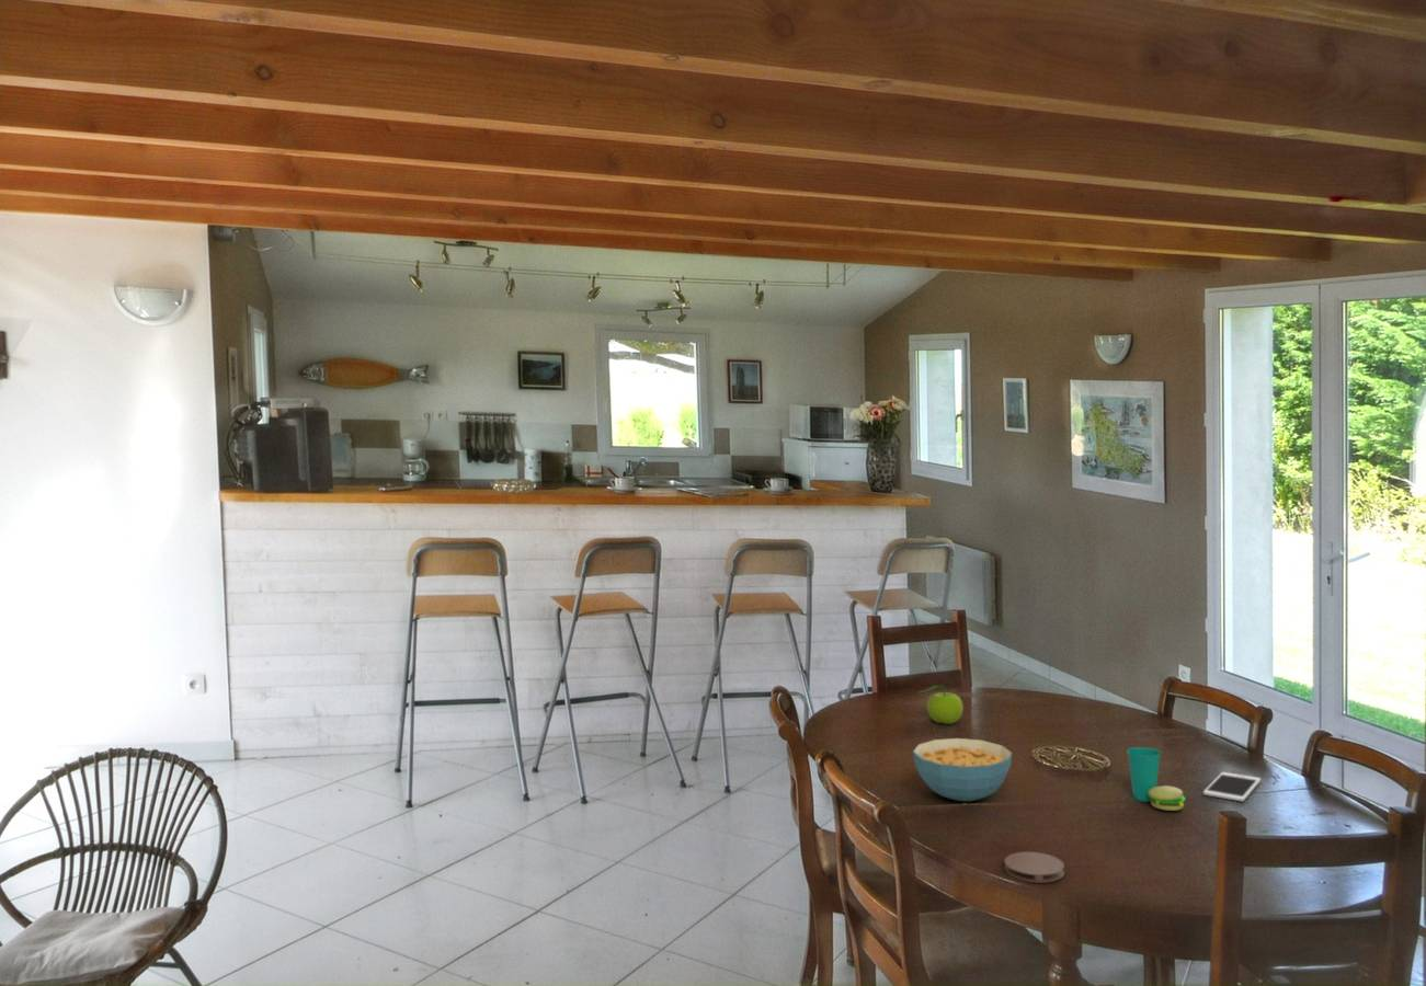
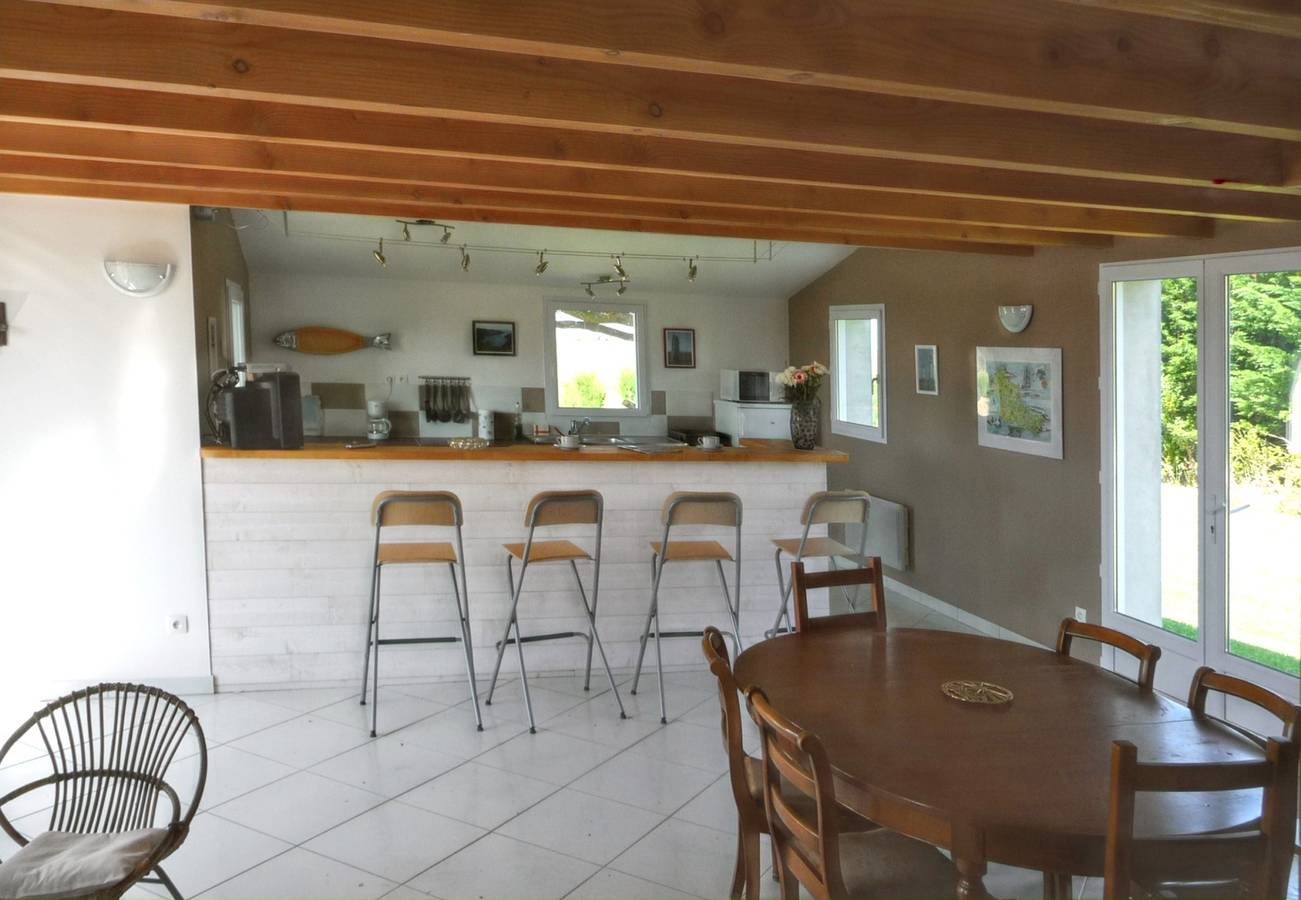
- cell phone (1232, 786)
- cereal bowl (962, 775)
- fruit (938, 703)
- cup (1155, 779)
- coaster (1034, 867)
